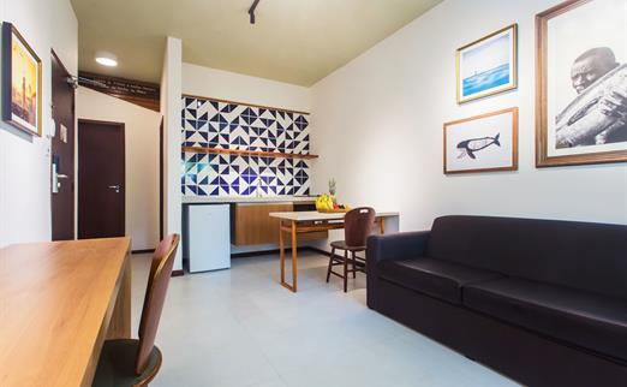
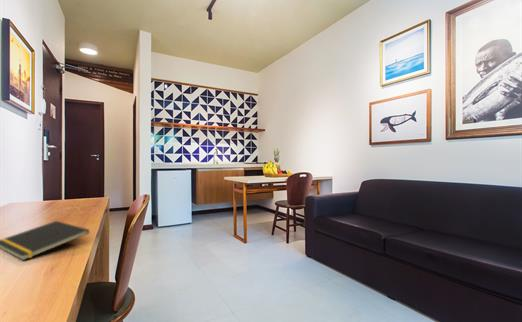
+ notepad (42, 237)
